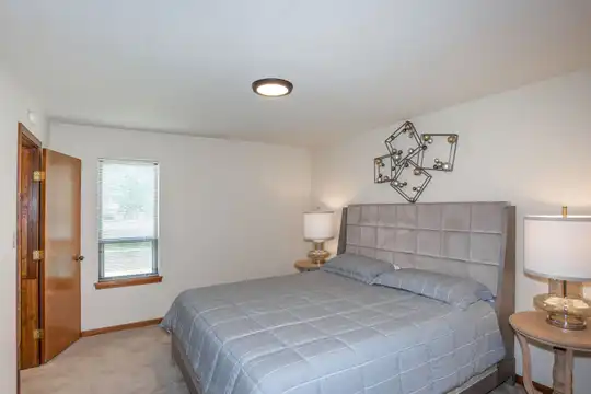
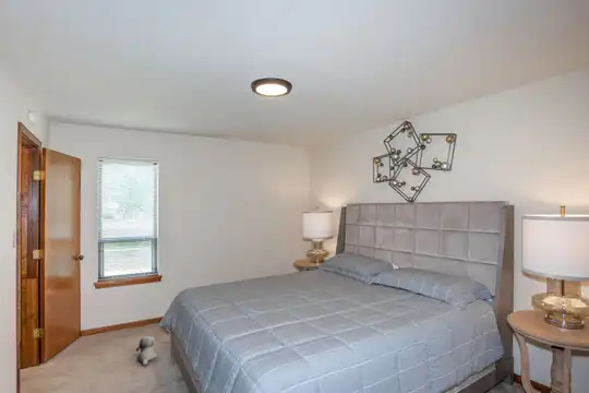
+ plush toy (144, 349)
